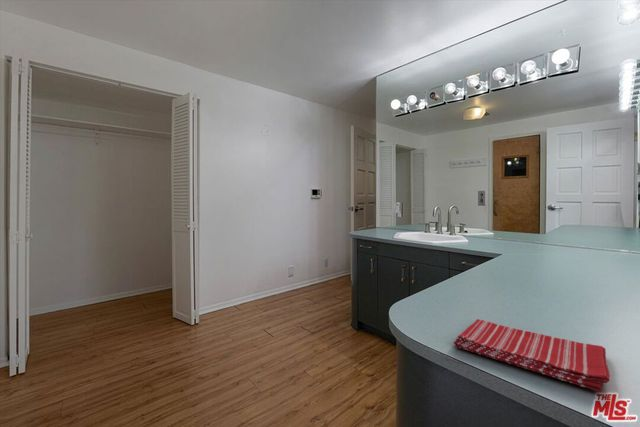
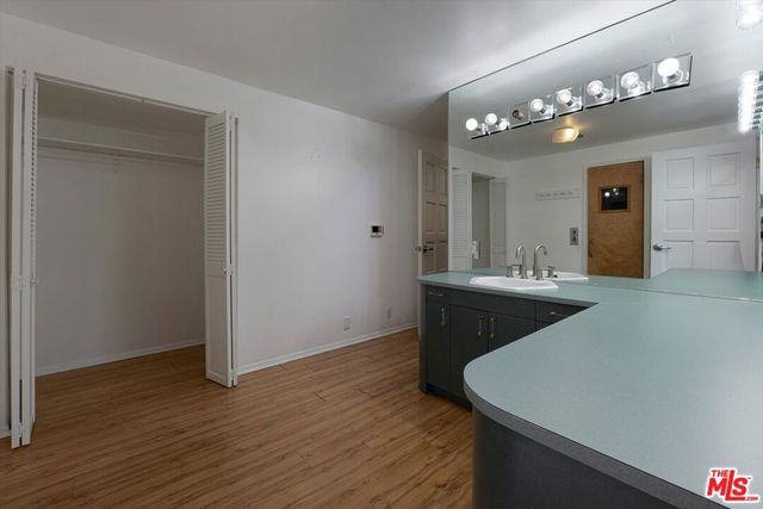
- dish towel (527, 345)
